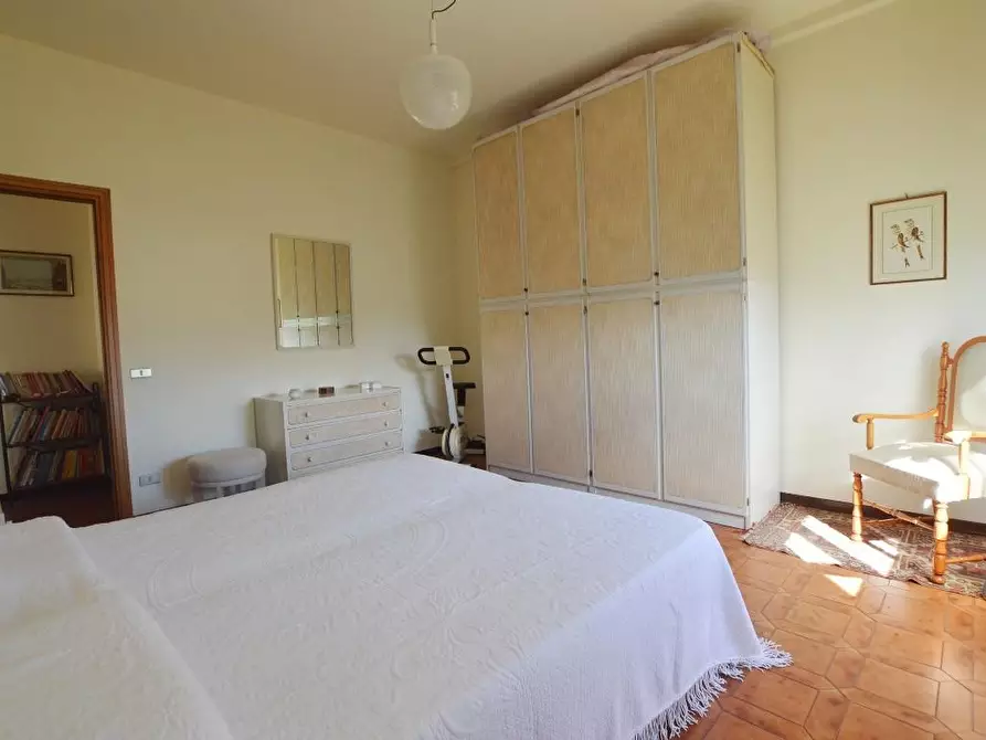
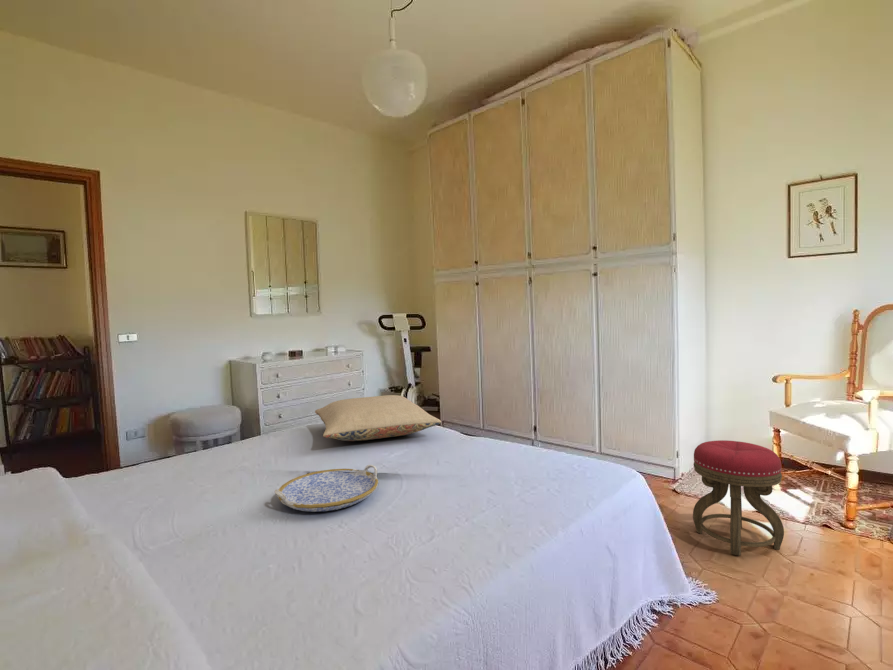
+ pillow (373, 416)
+ serving tray (329, 487)
+ stool (735, 493)
